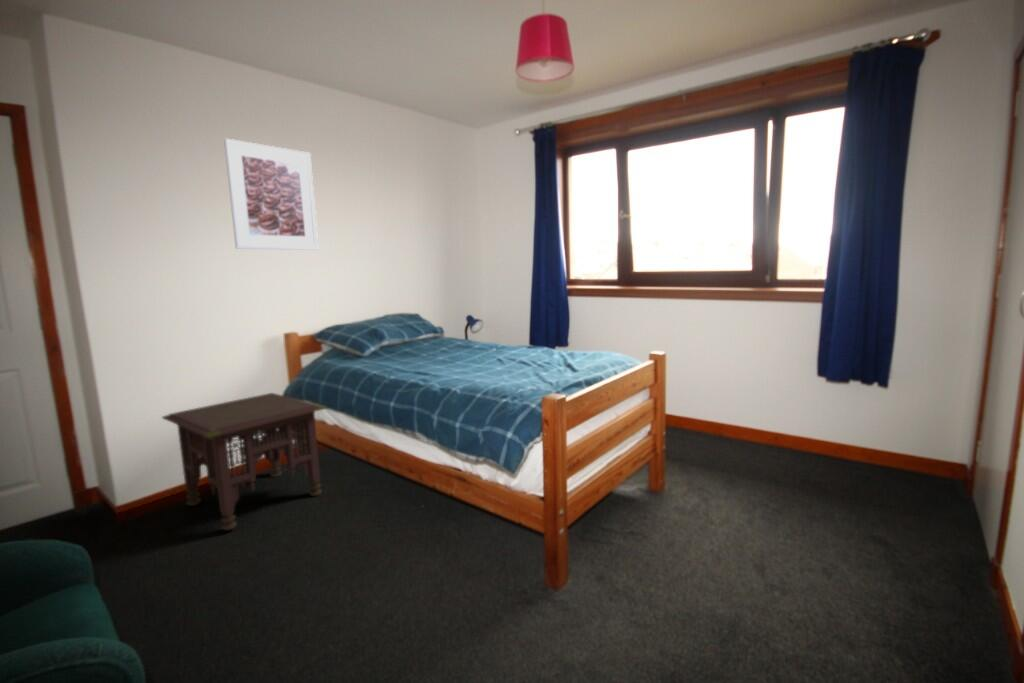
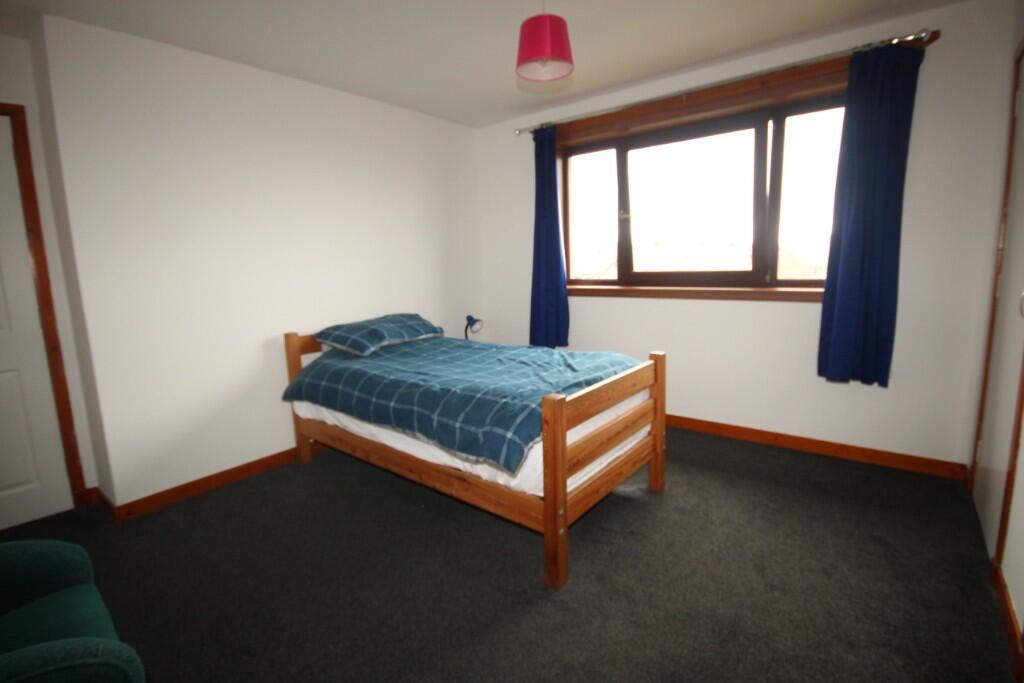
- side table (250, 454)
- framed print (274, 198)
